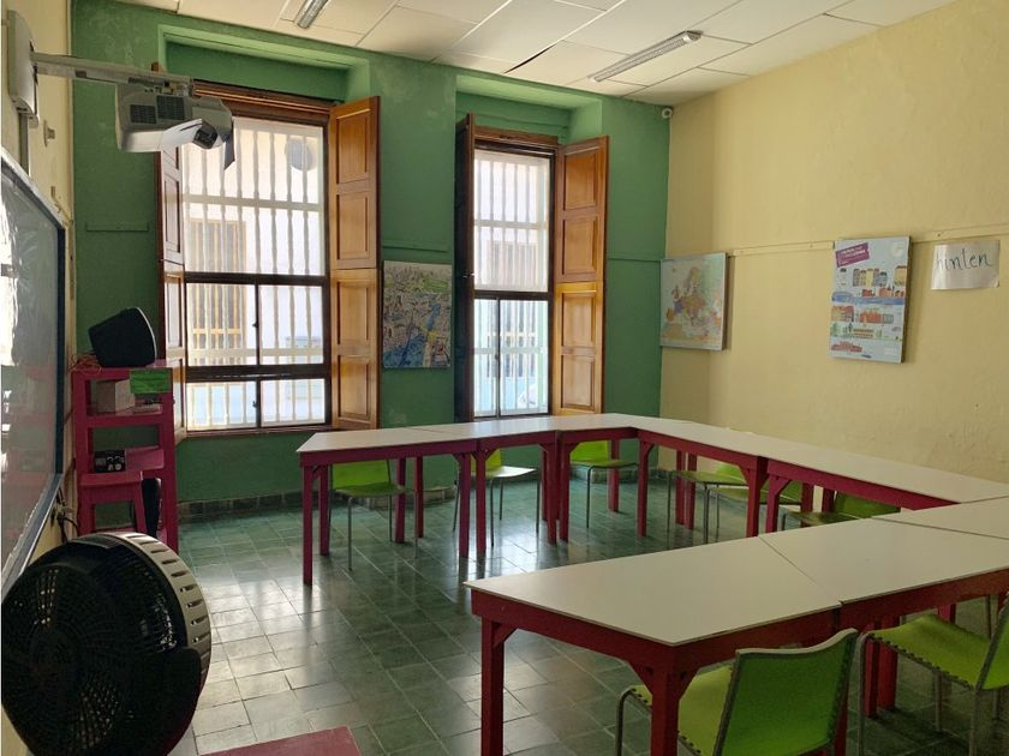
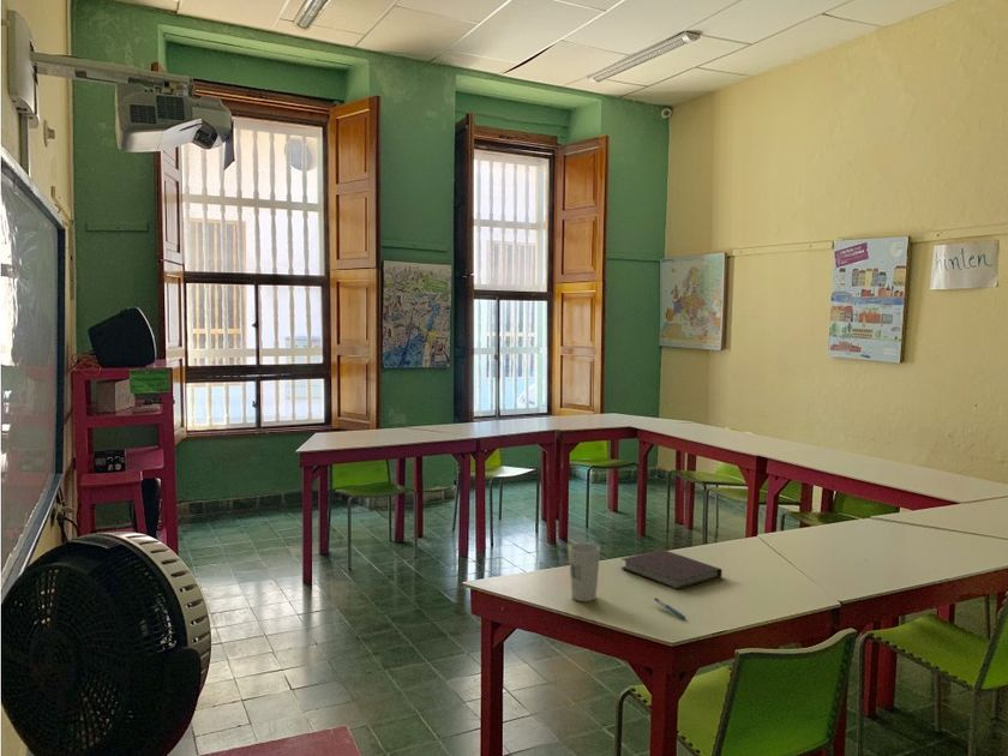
+ pen (668, 607)
+ cup (583, 572)
+ notebook (670, 568)
